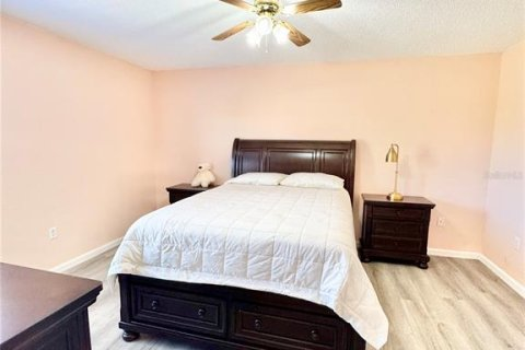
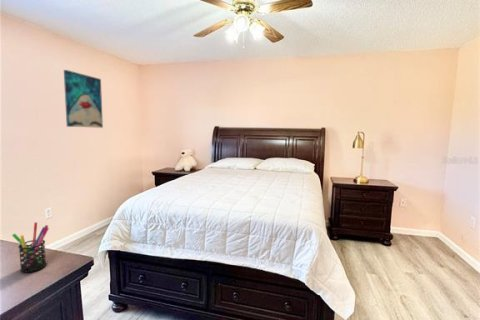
+ wall art (84, 101)
+ pen holder (30, 247)
